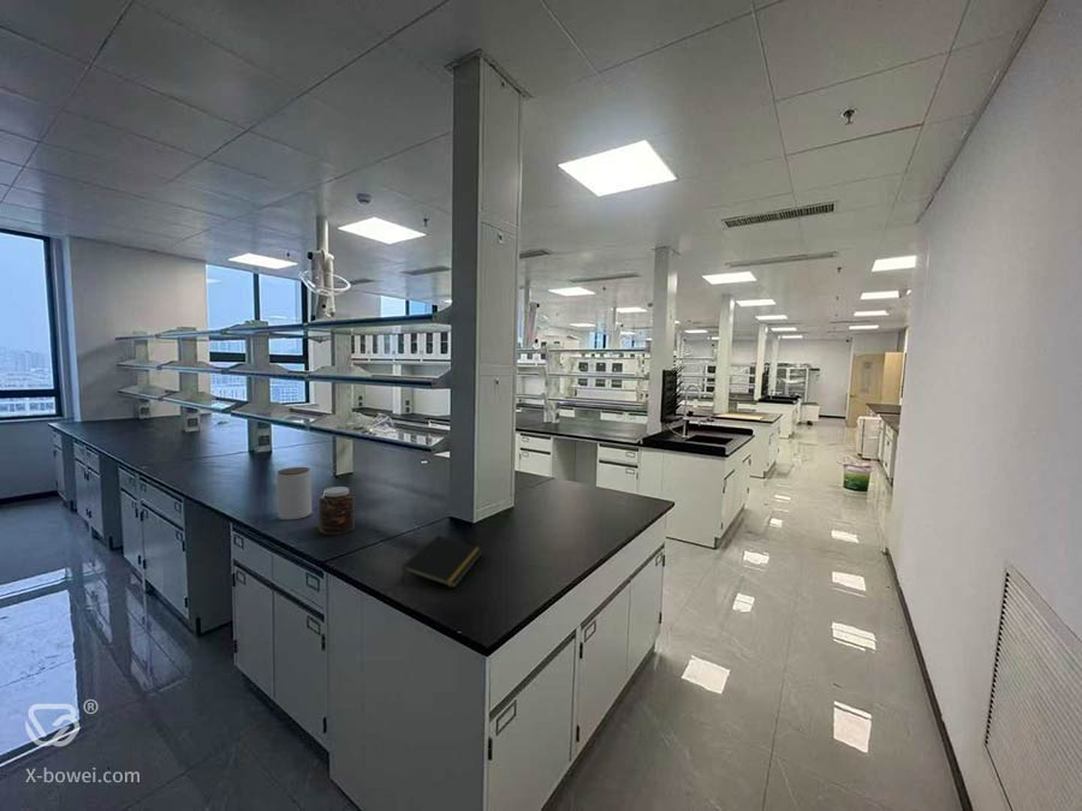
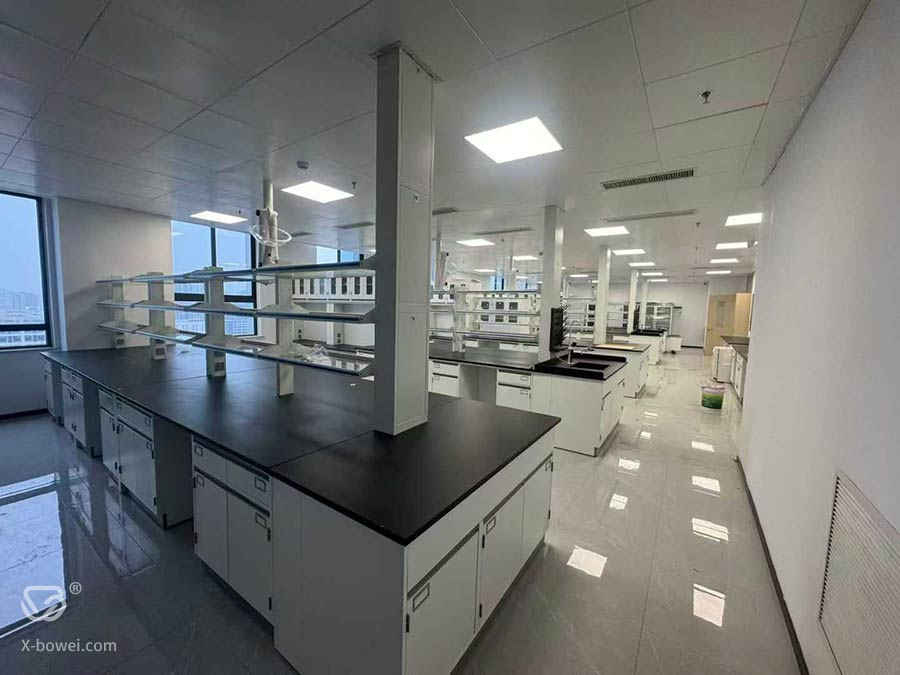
- jar (295, 491)
- notepad (445, 559)
- jar (337, 509)
